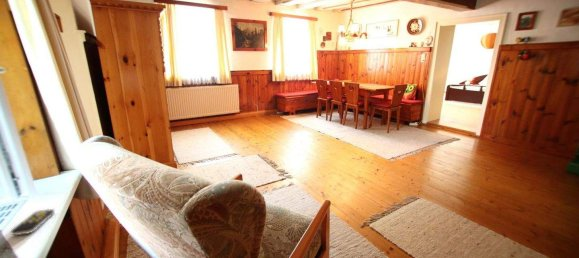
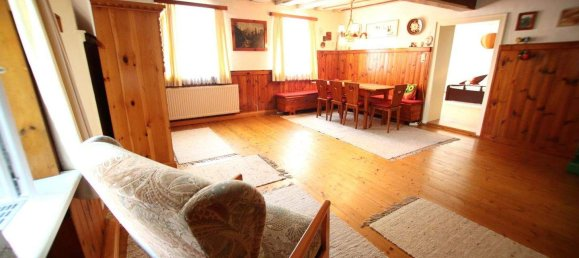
- remote control (34, 221)
